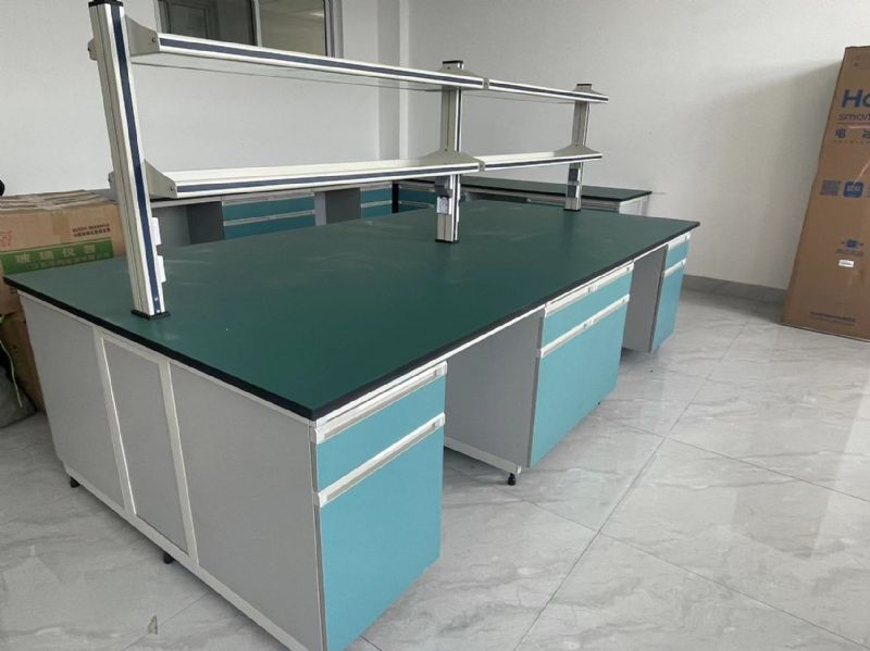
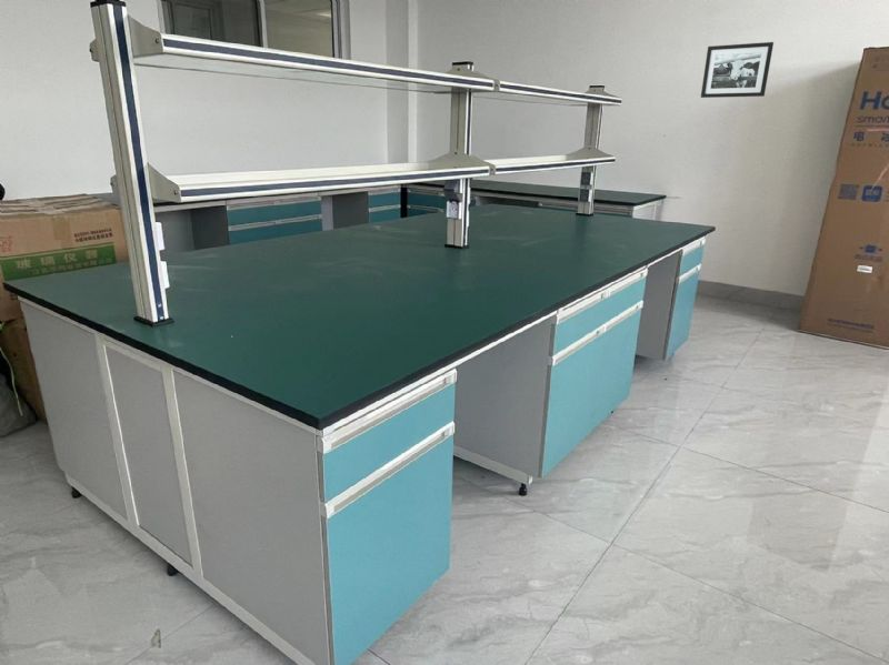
+ picture frame (736, 70)
